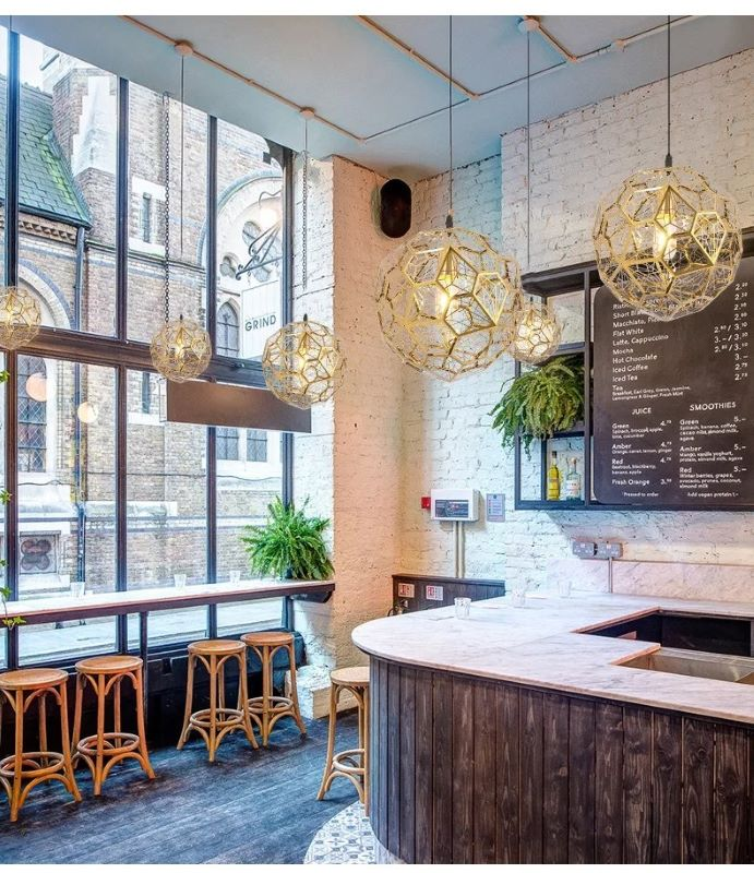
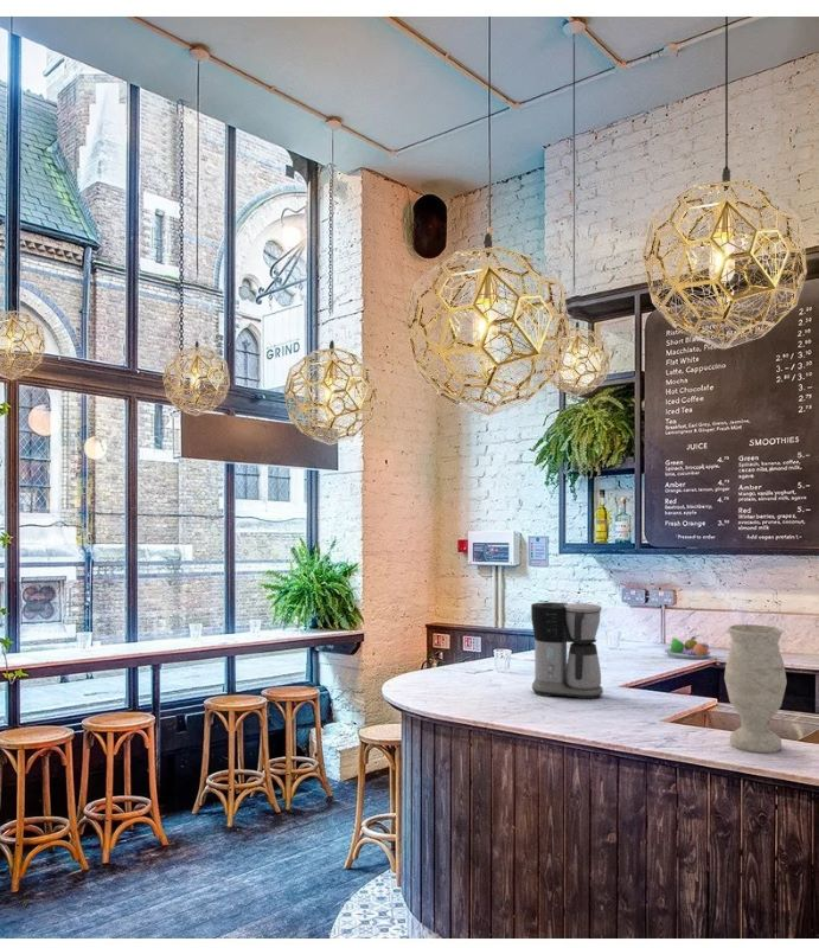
+ coffee maker (565, 649)
+ vase (755, 687)
+ fruit bowl (686, 647)
